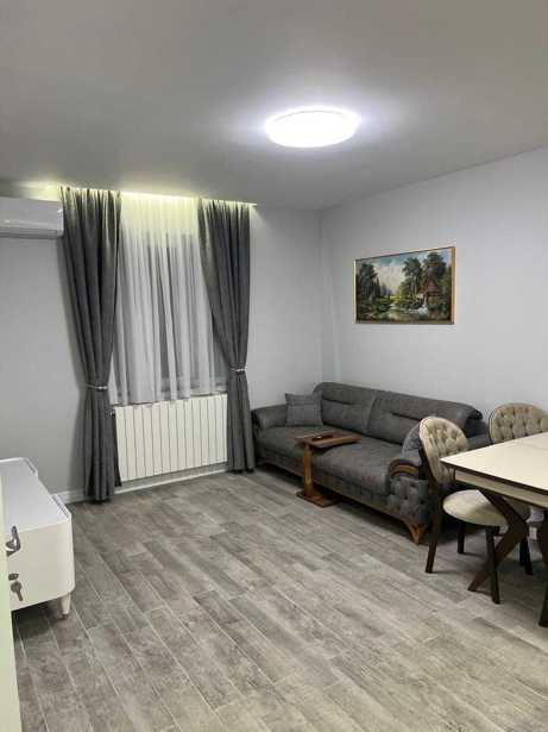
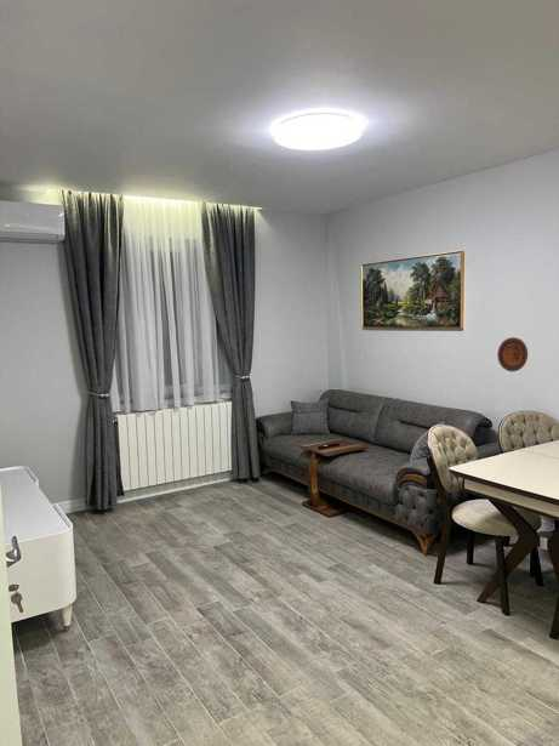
+ decorative plate (512, 354)
